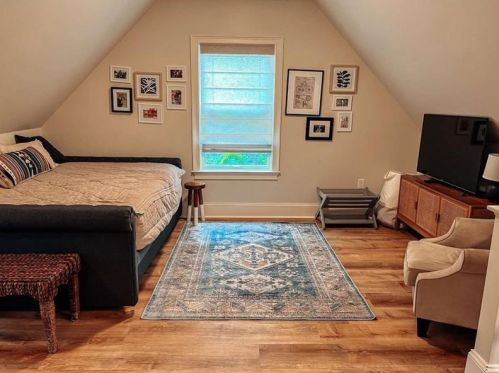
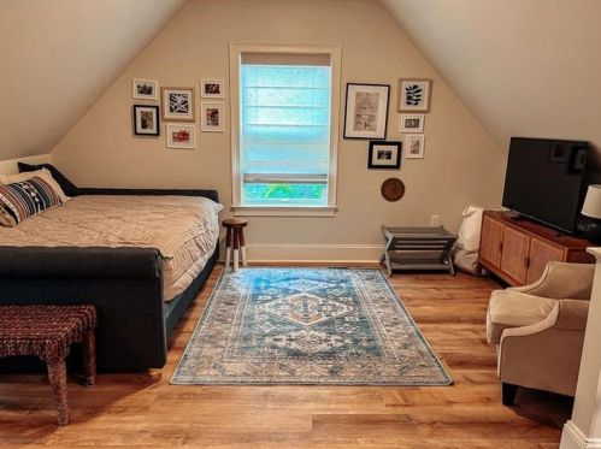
+ decorative plate (393, 189)
